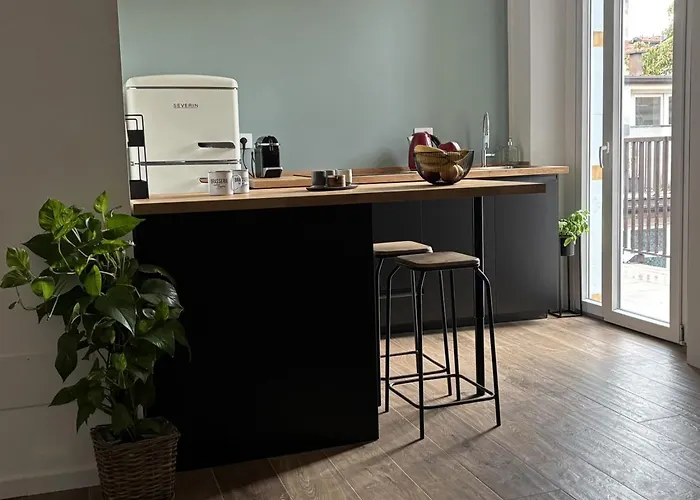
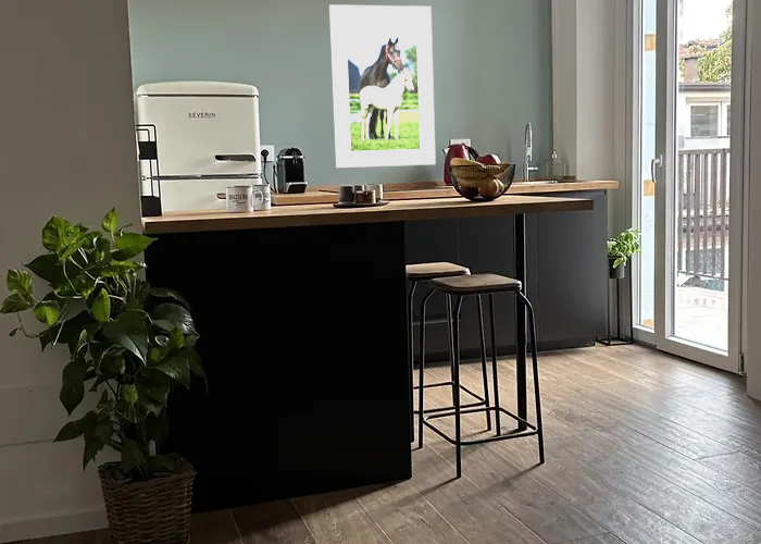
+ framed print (383, 86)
